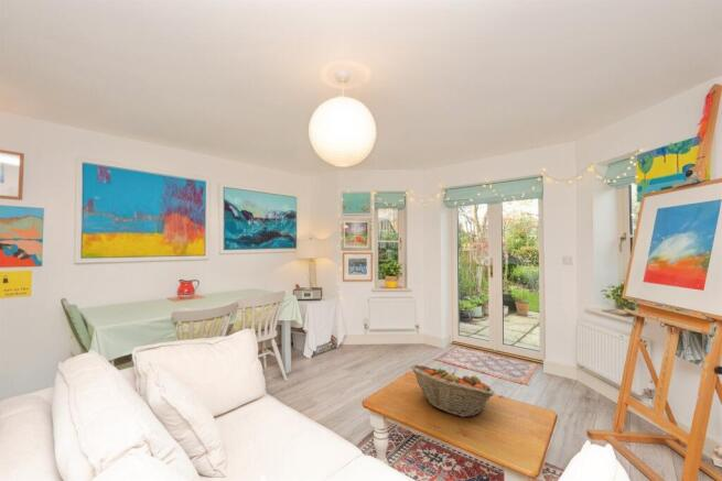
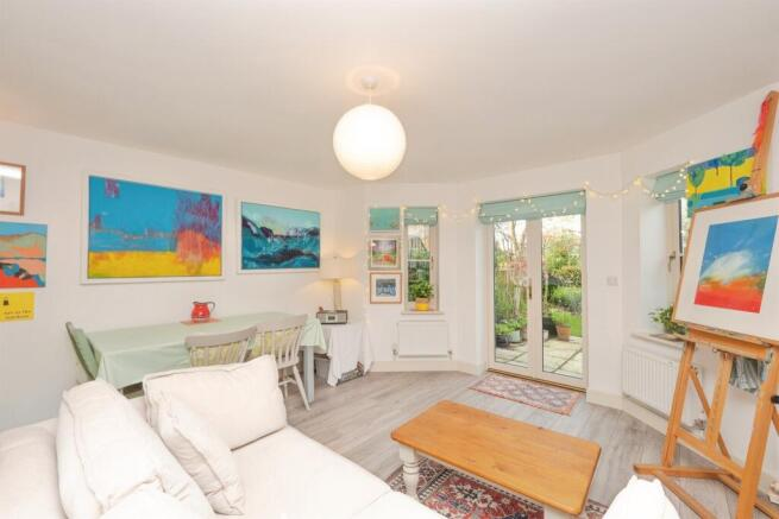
- fruit basket (450, 384)
